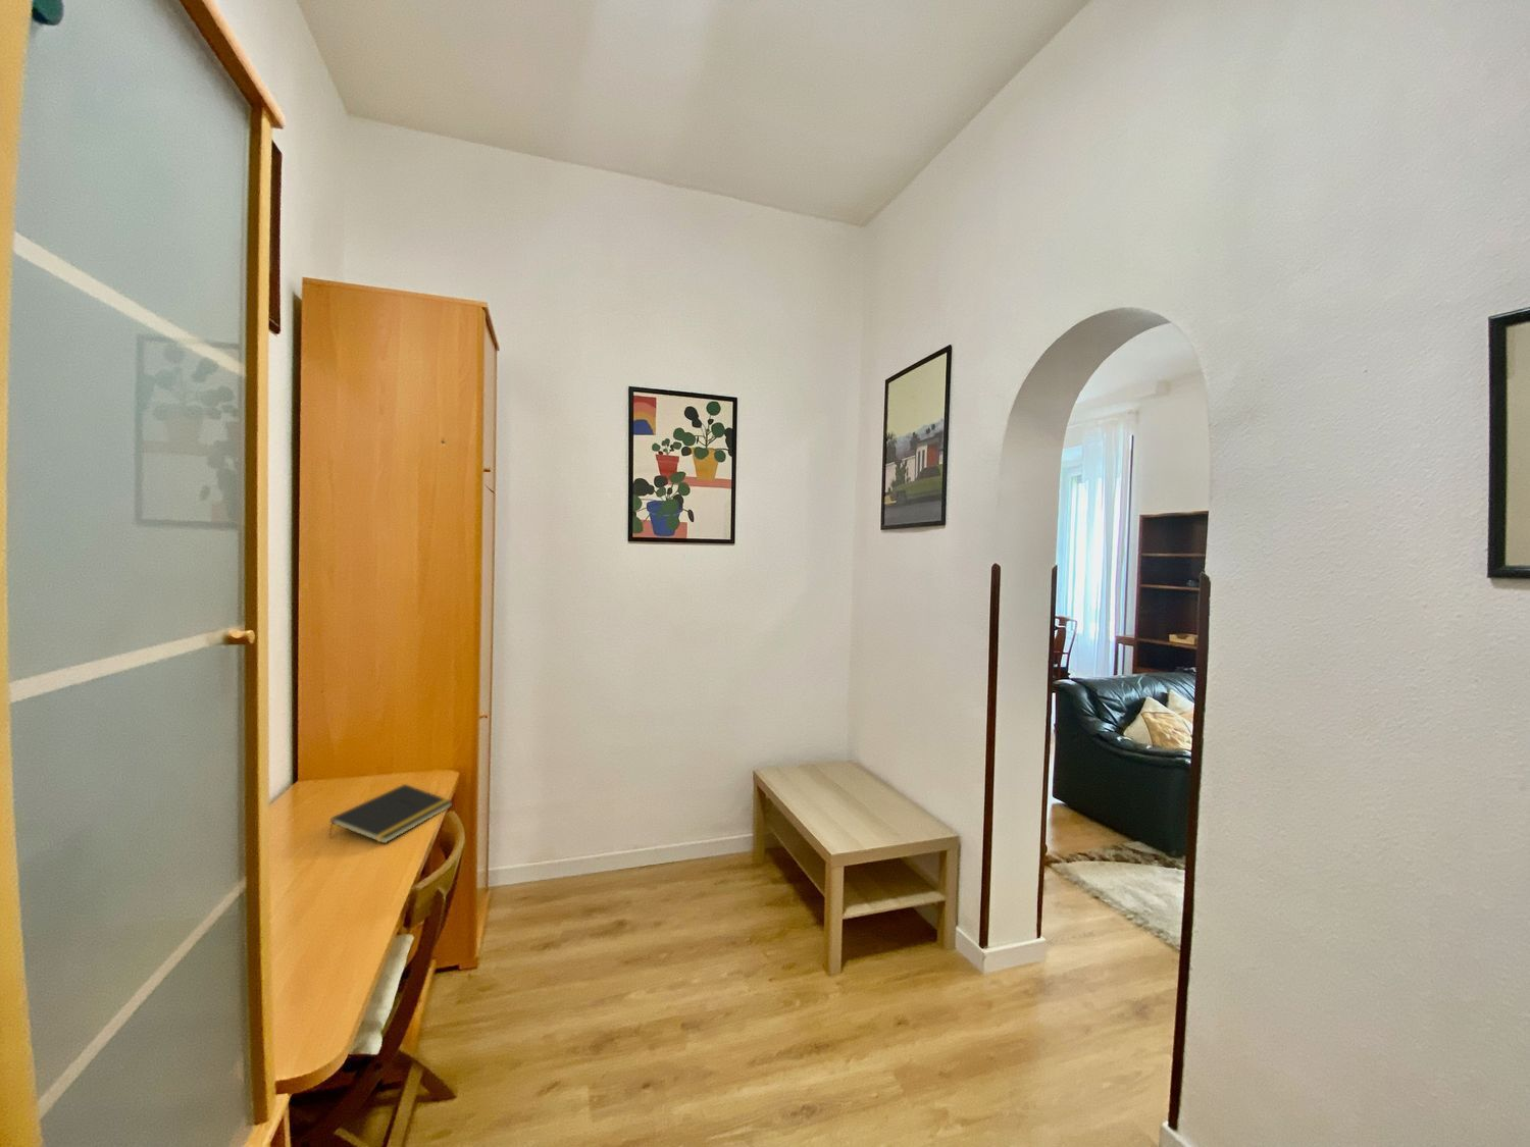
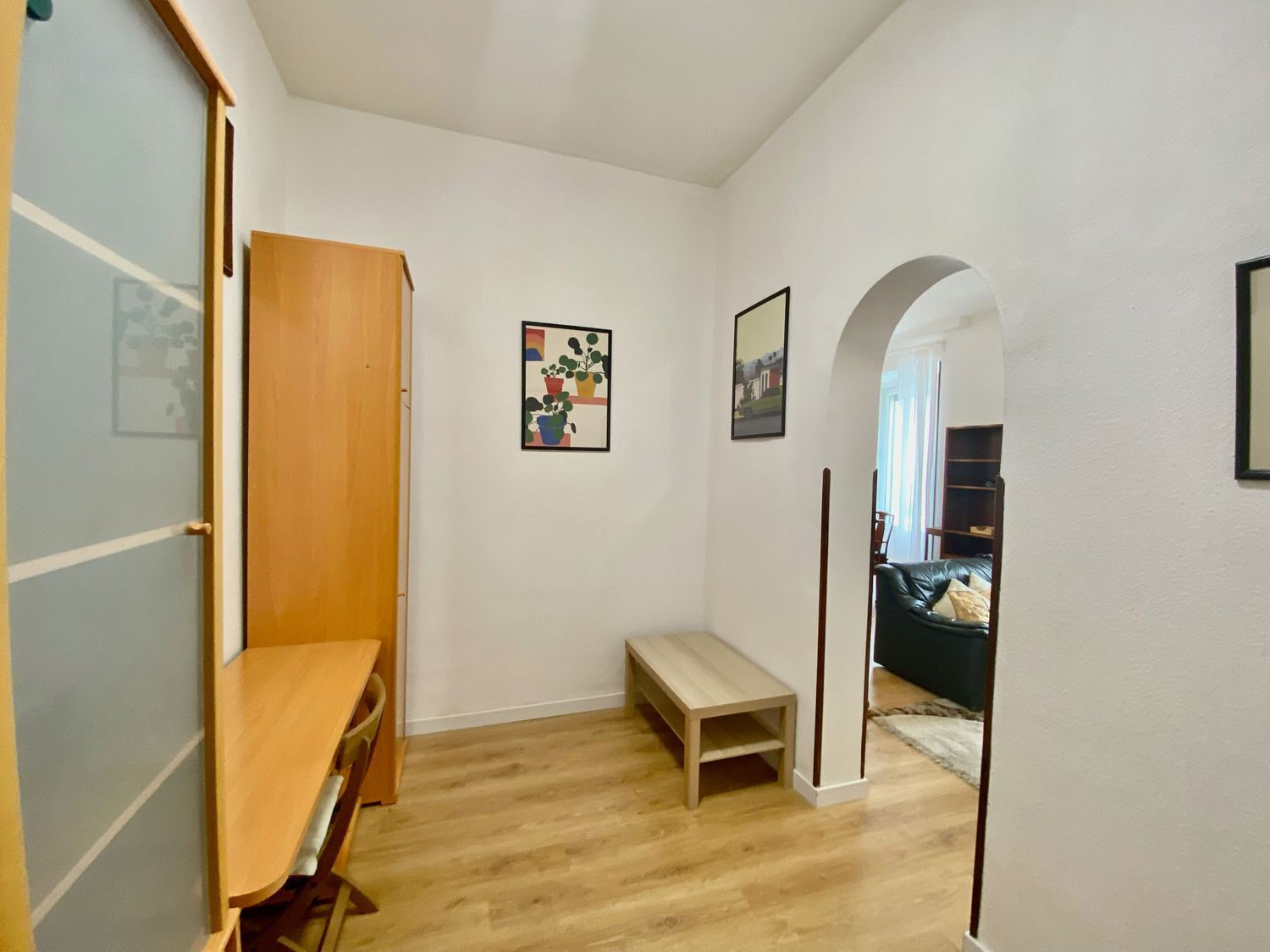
- notepad (395, 811)
